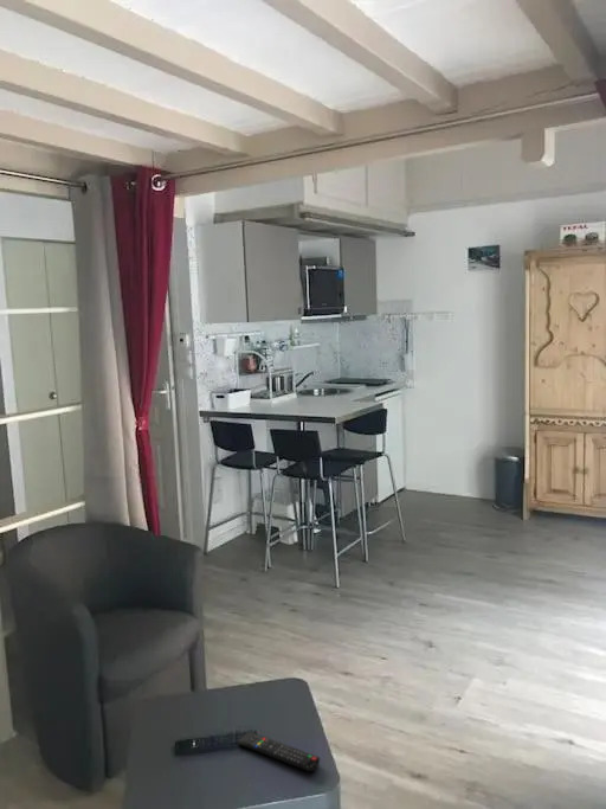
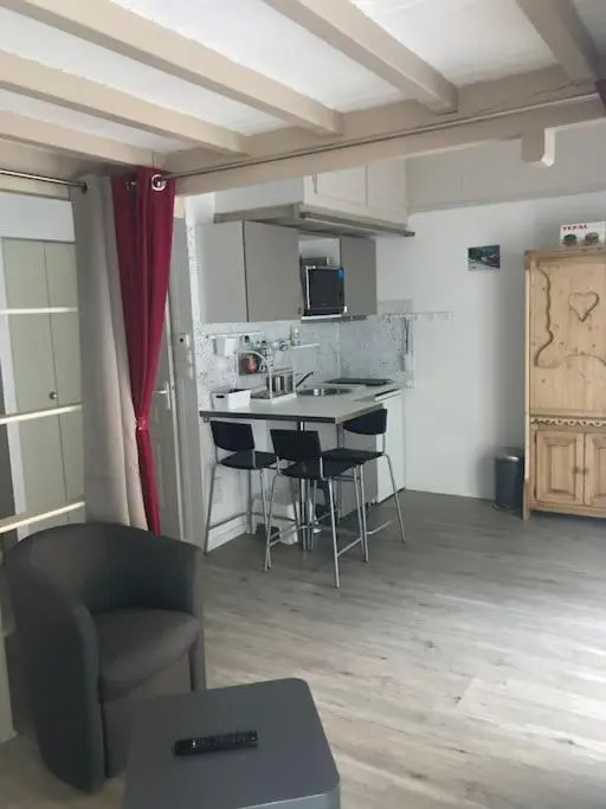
- remote control (278, 751)
